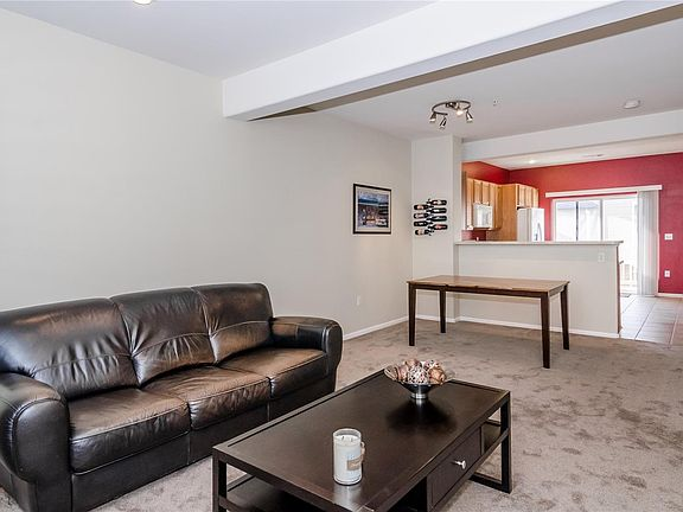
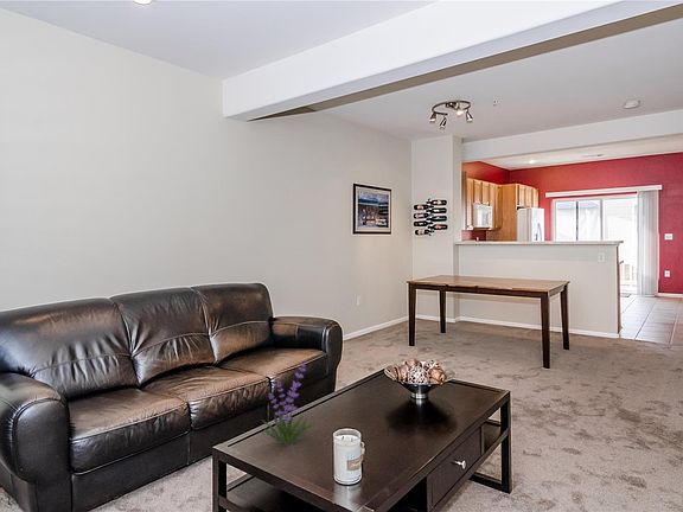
+ plant (285, 403)
